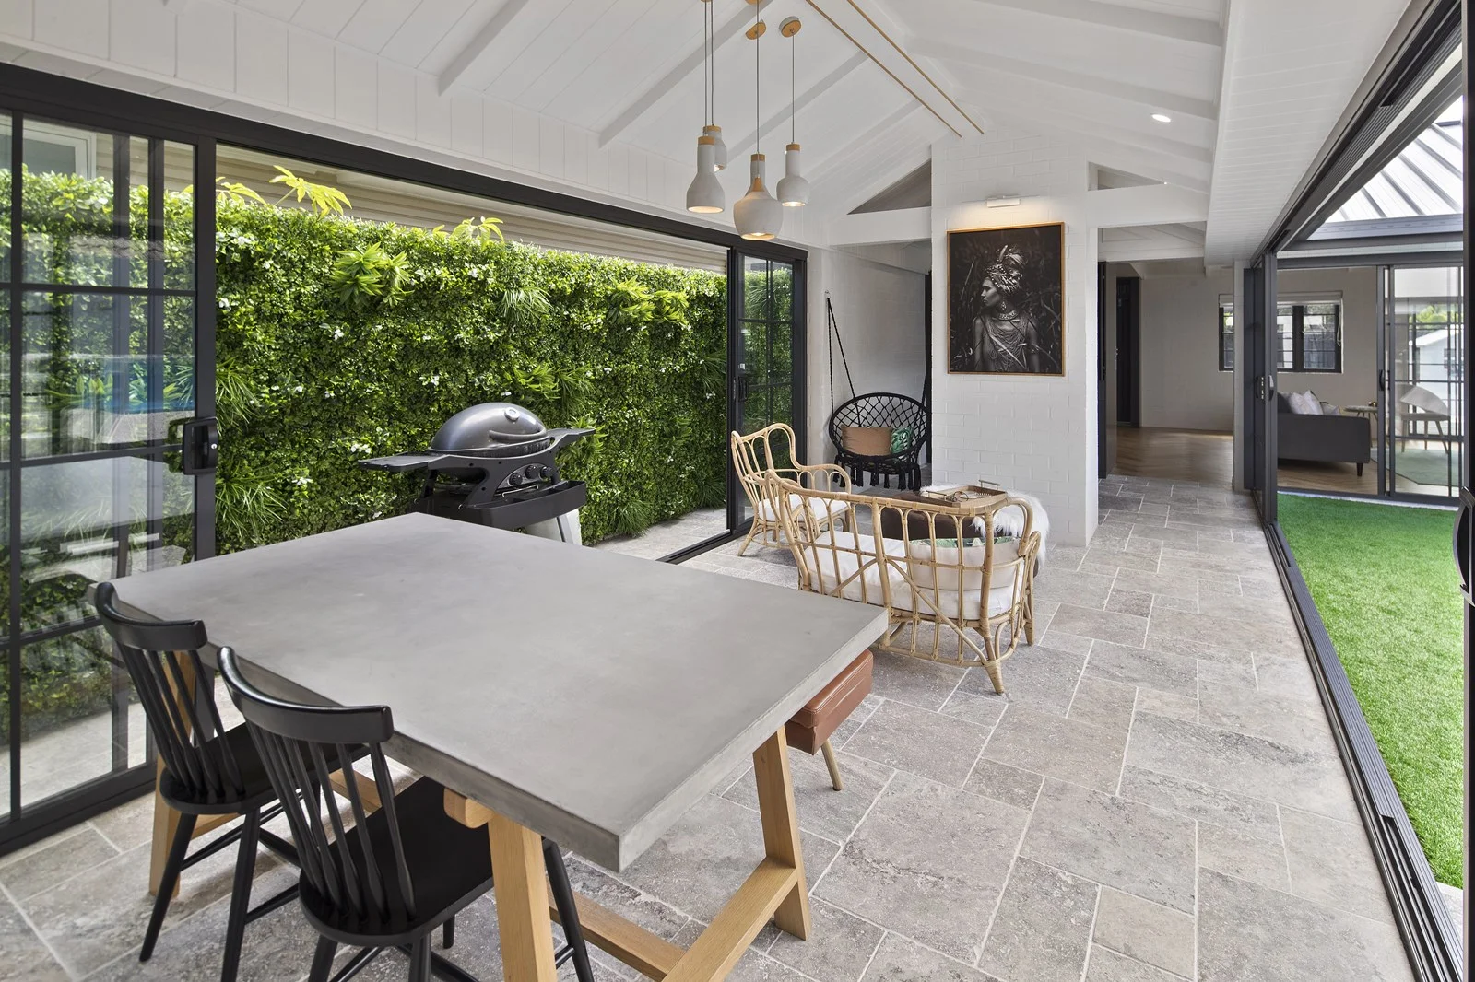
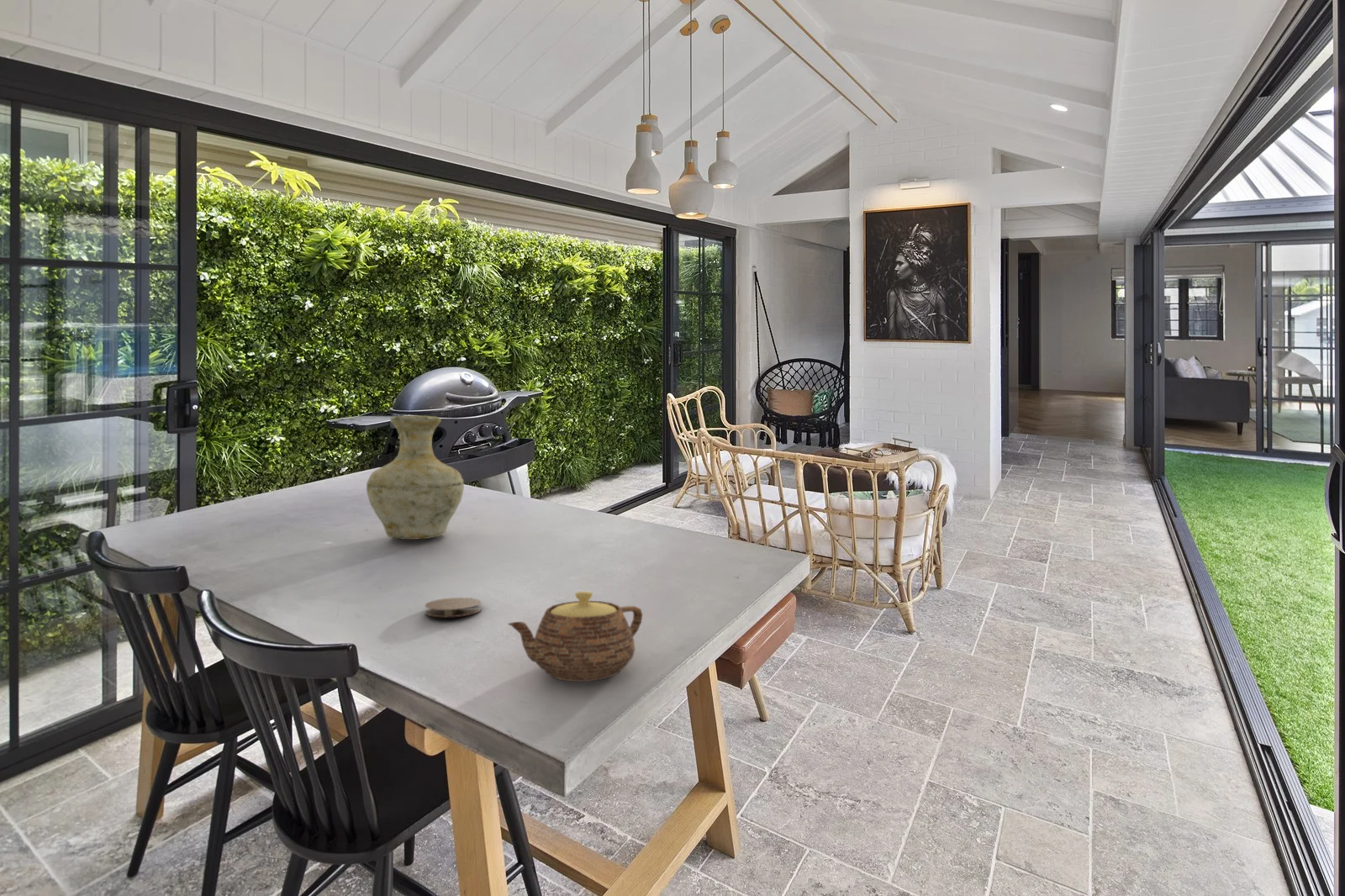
+ vase (416, 476)
+ teapot (579, 633)
+ coaster (453, 607)
